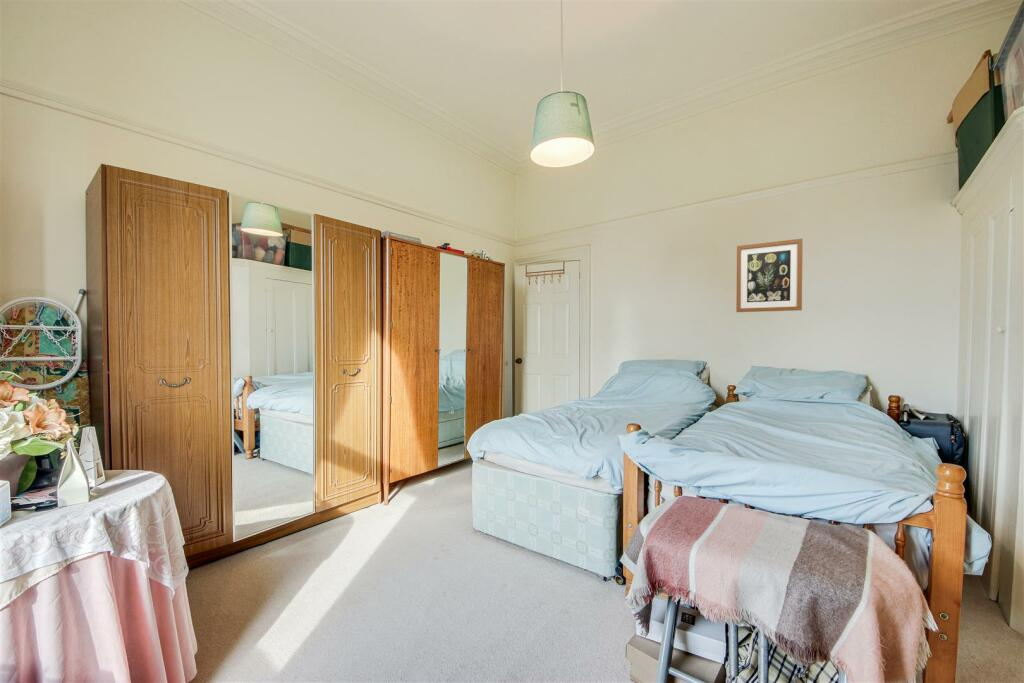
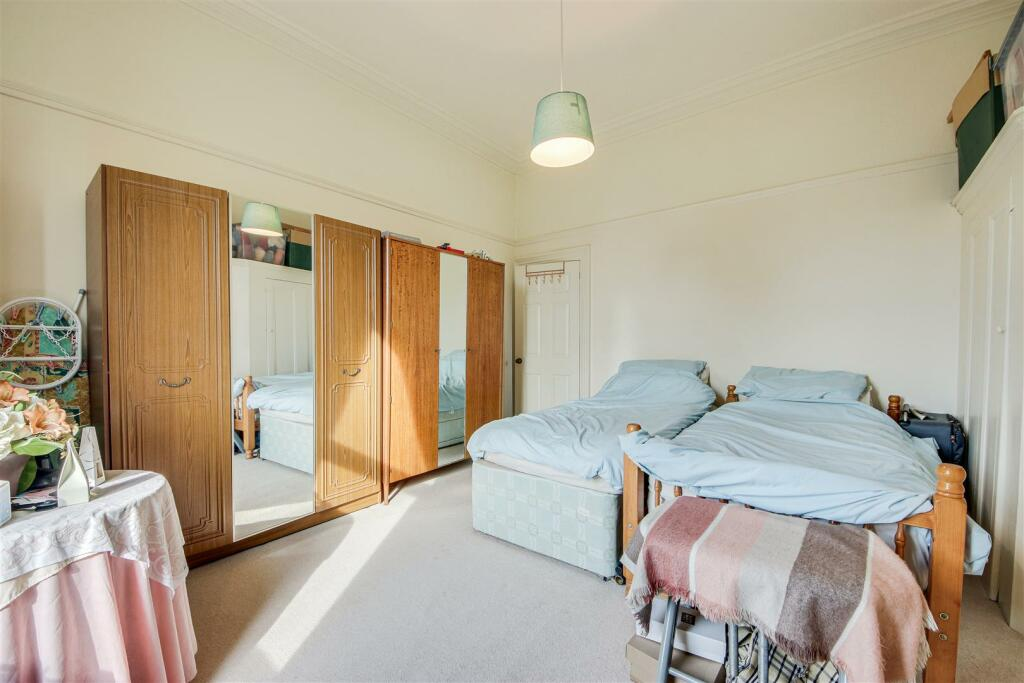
- wall art (768, 276)
